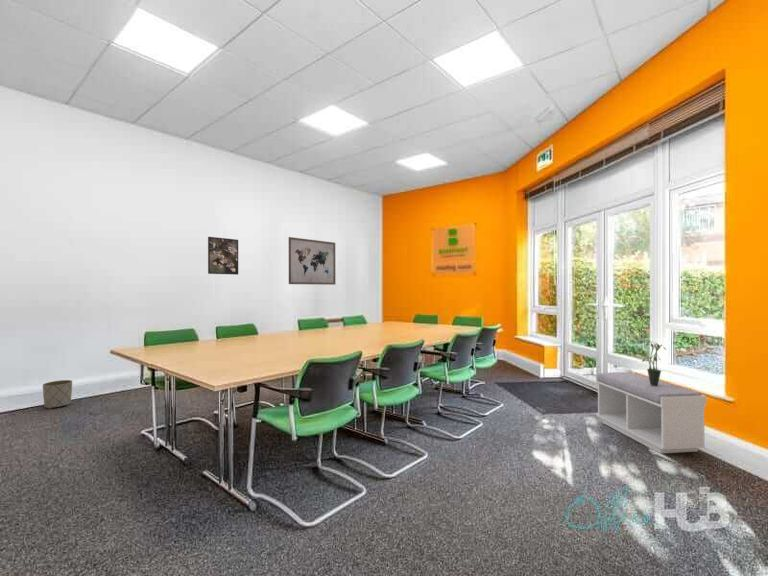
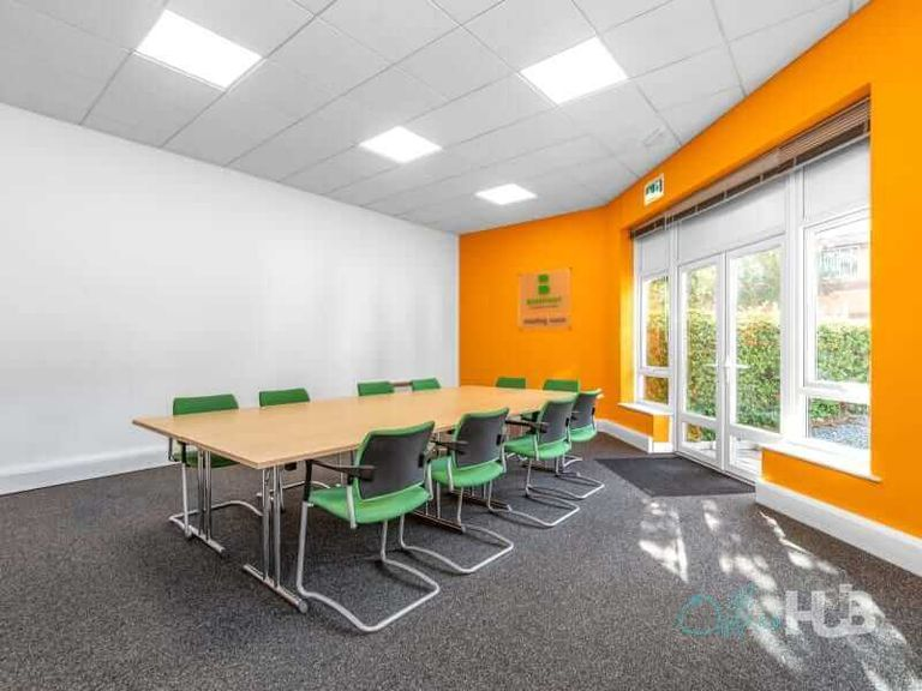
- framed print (223, 256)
- planter (57, 394)
- wall art (313, 262)
- potted plant (653, 363)
- bench (644, 408)
